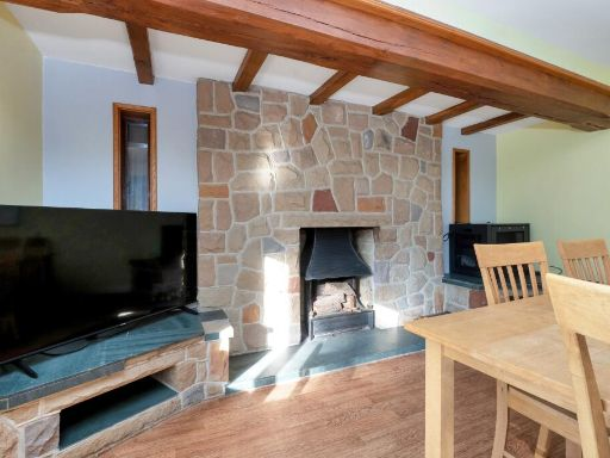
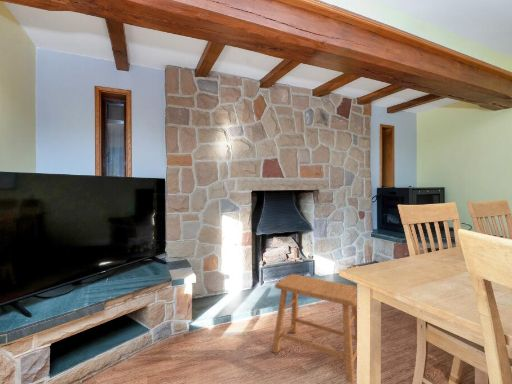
+ stool (316, 324)
